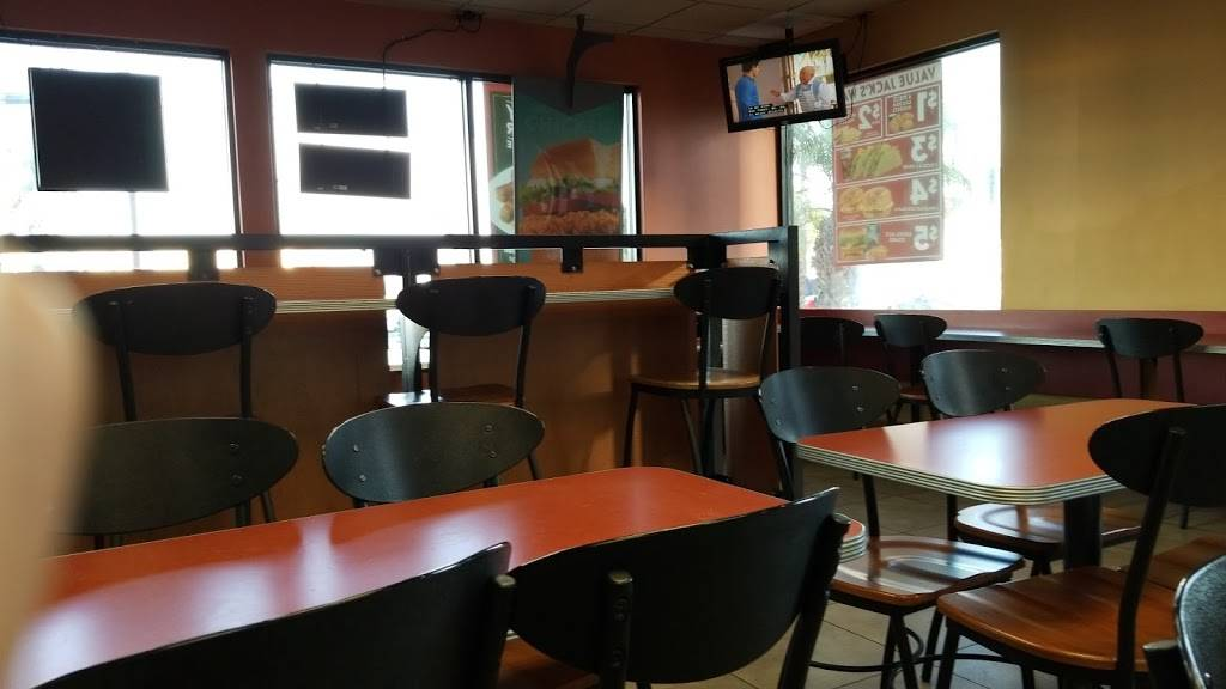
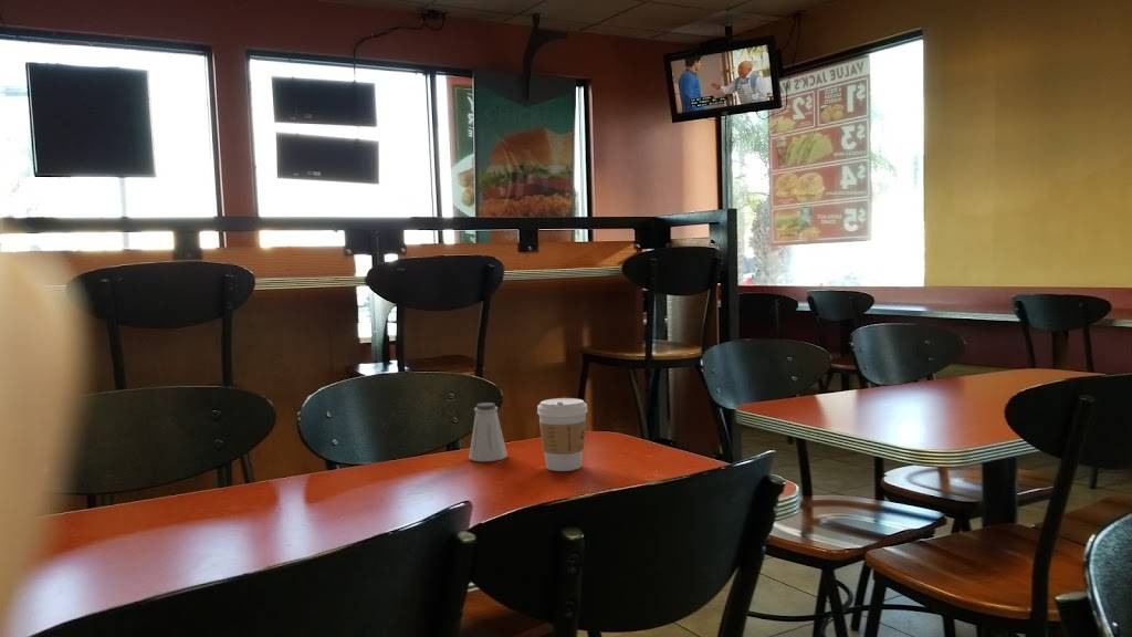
+ coffee cup (563, 432)
+ saltshaker (486, 430)
